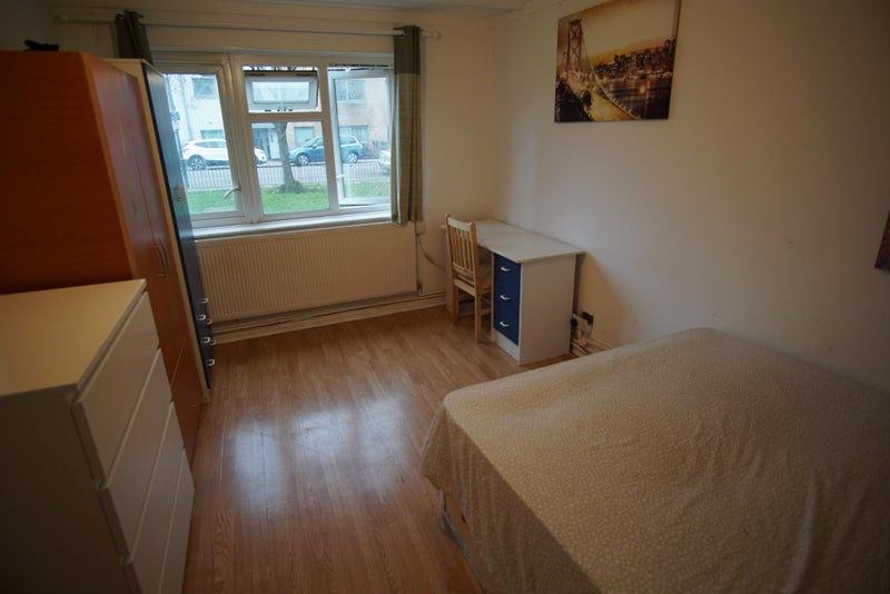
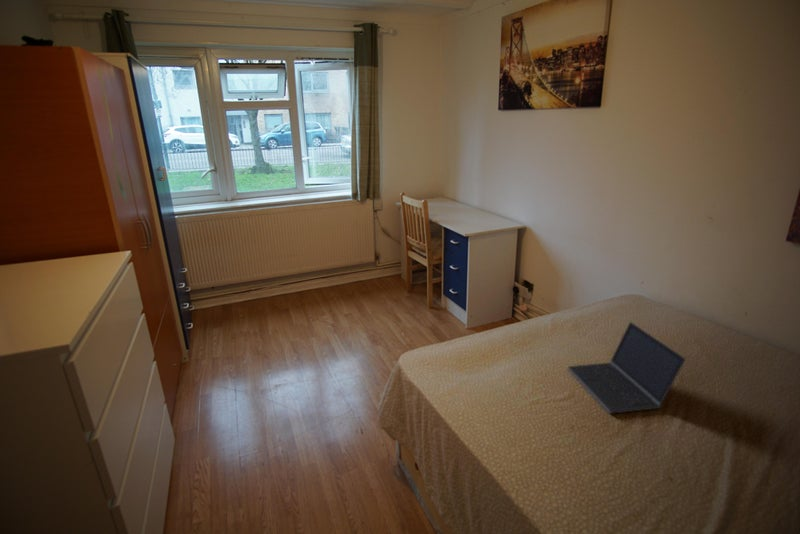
+ laptop computer (621, 364)
